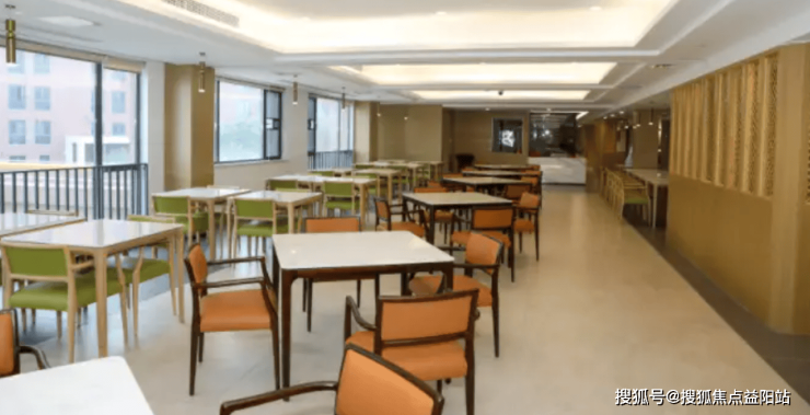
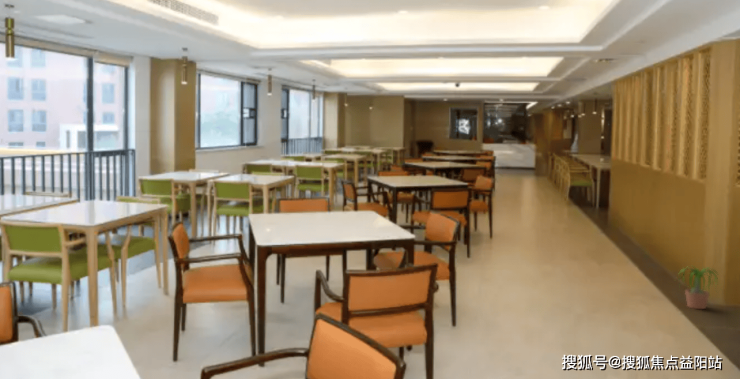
+ potted plant (703, 287)
